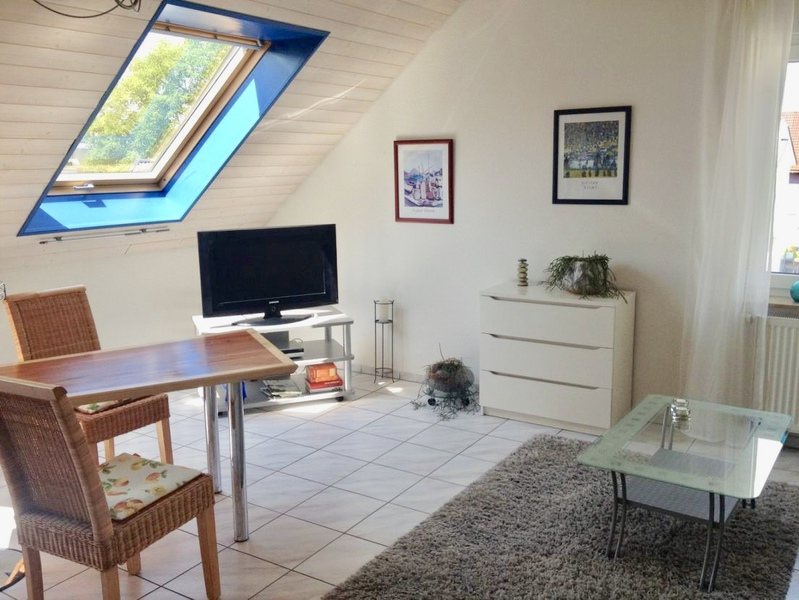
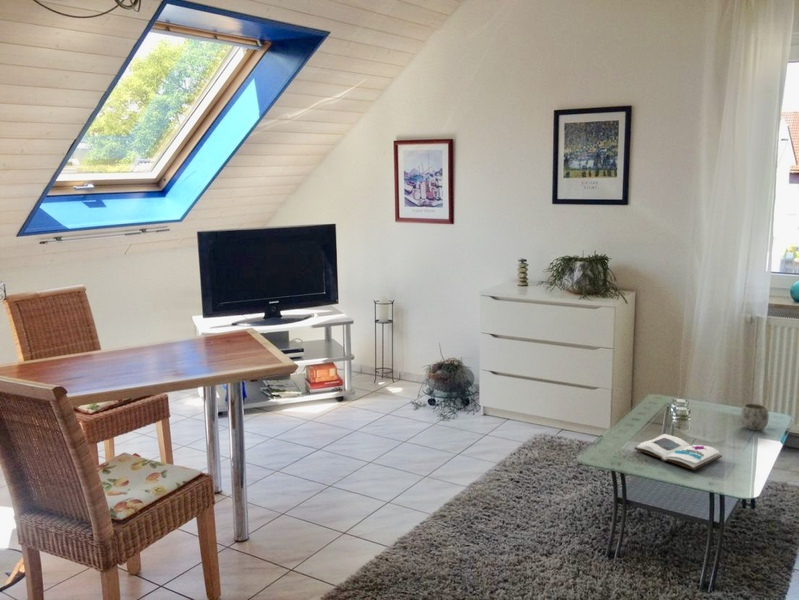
+ mug (755, 416)
+ book (677, 449)
